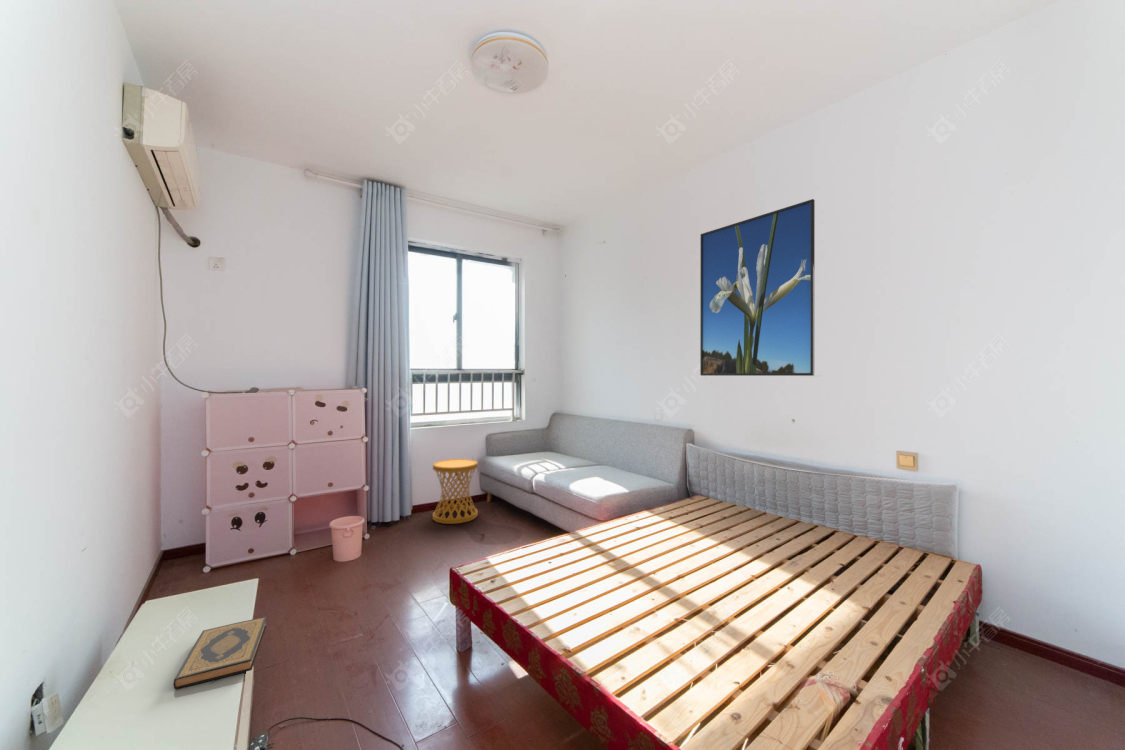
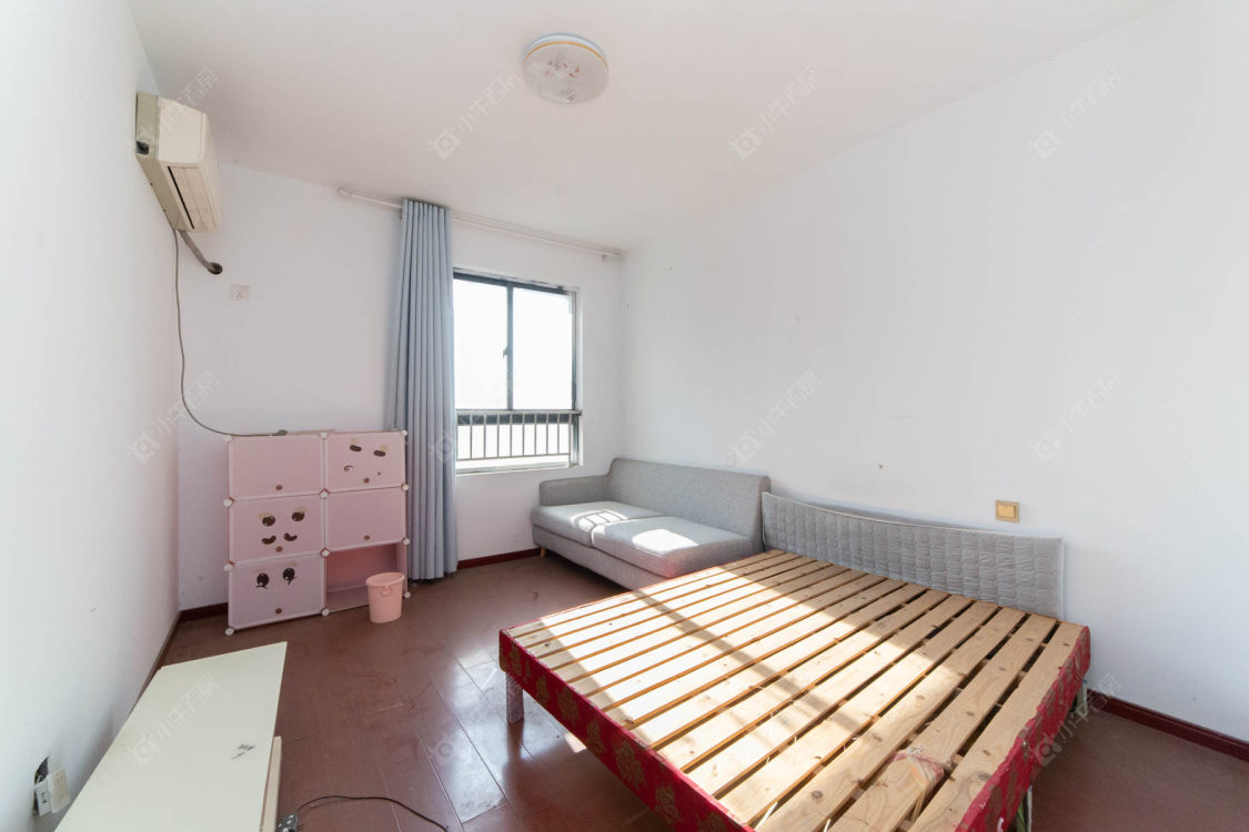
- side table (455, 489)
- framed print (751, 297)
- hardback book (225, 648)
